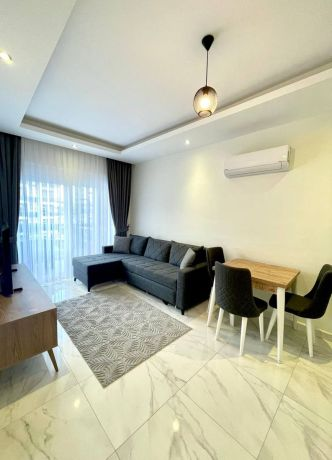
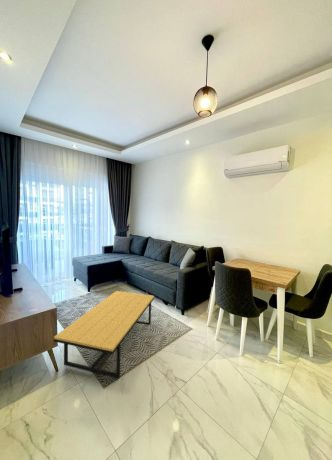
+ coffee table (114, 326)
